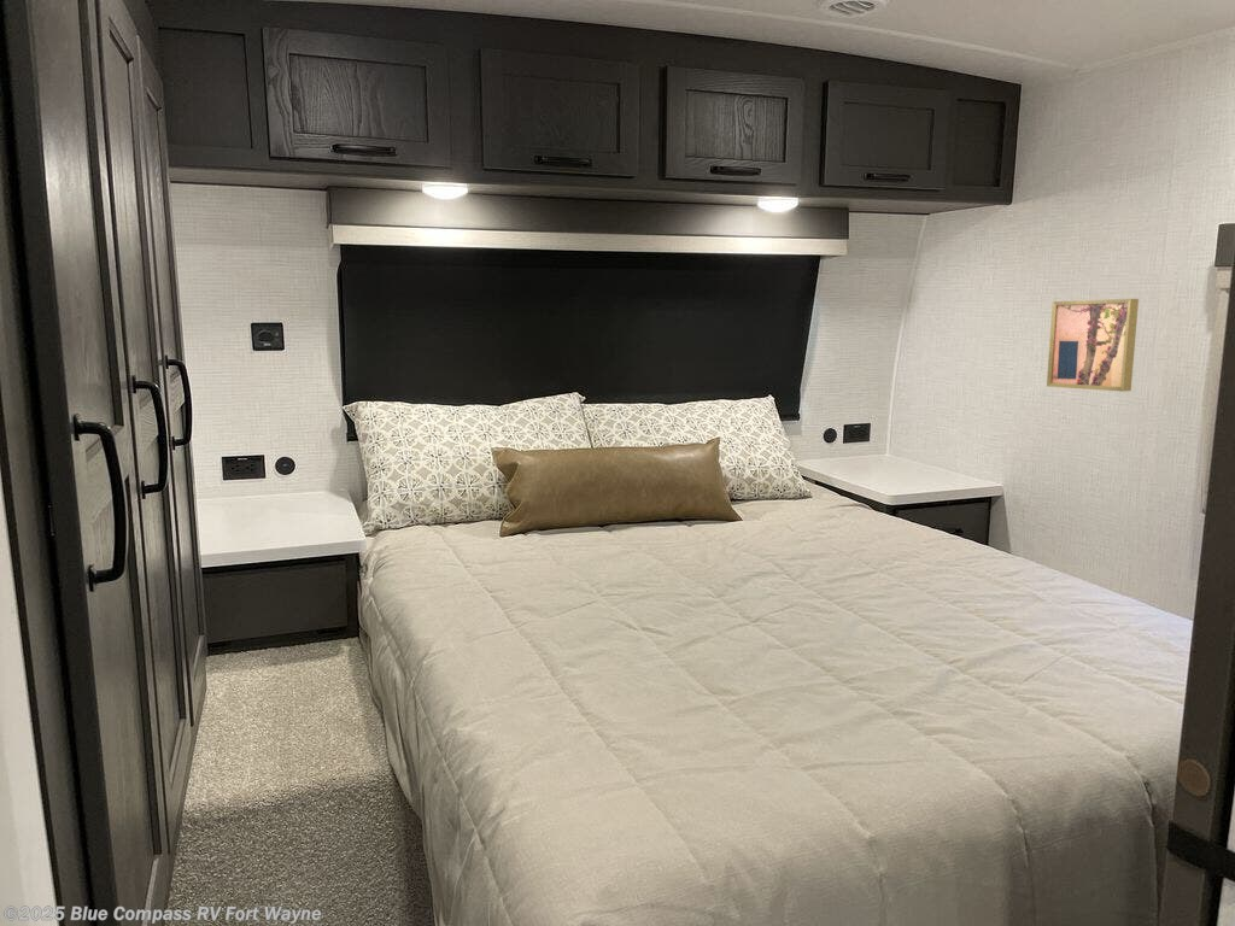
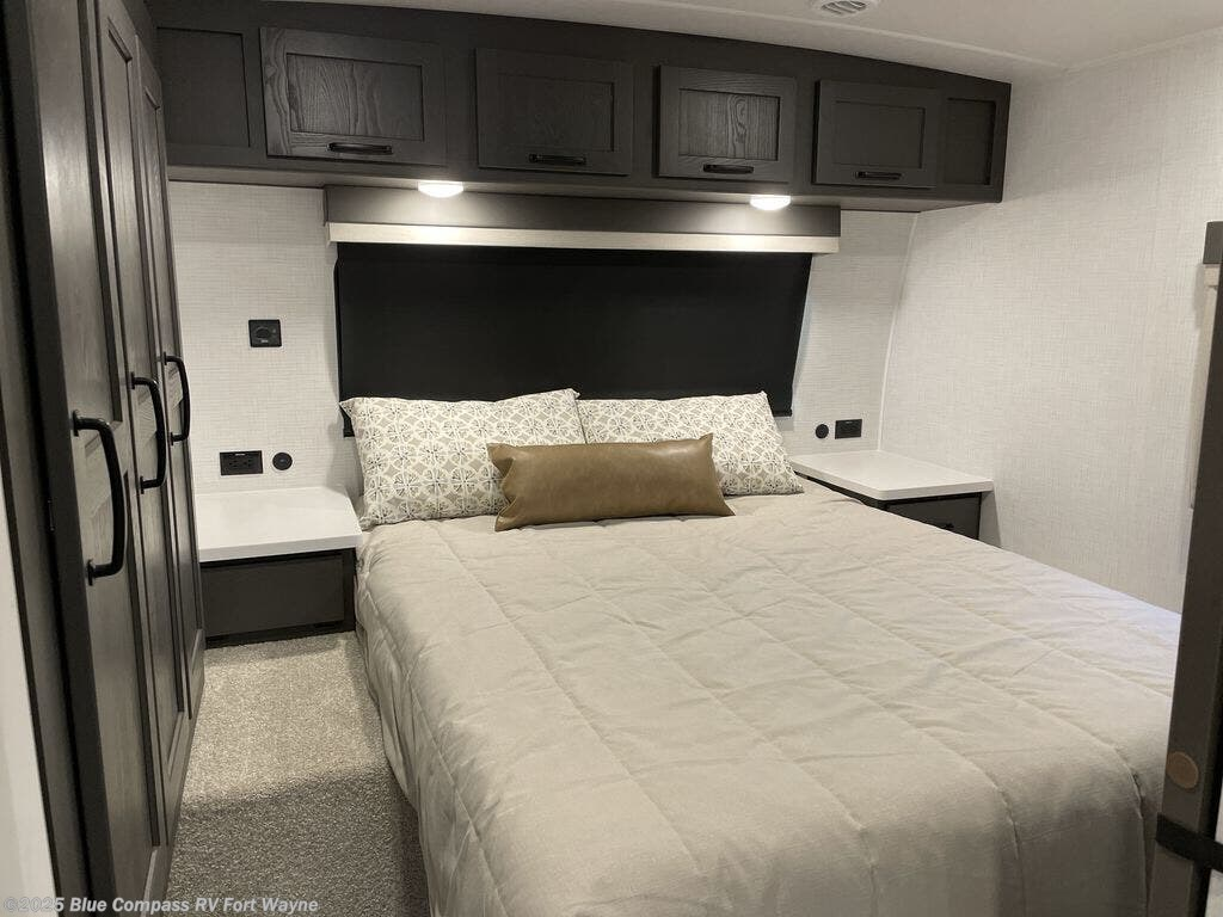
- wall art (1090, 345)
